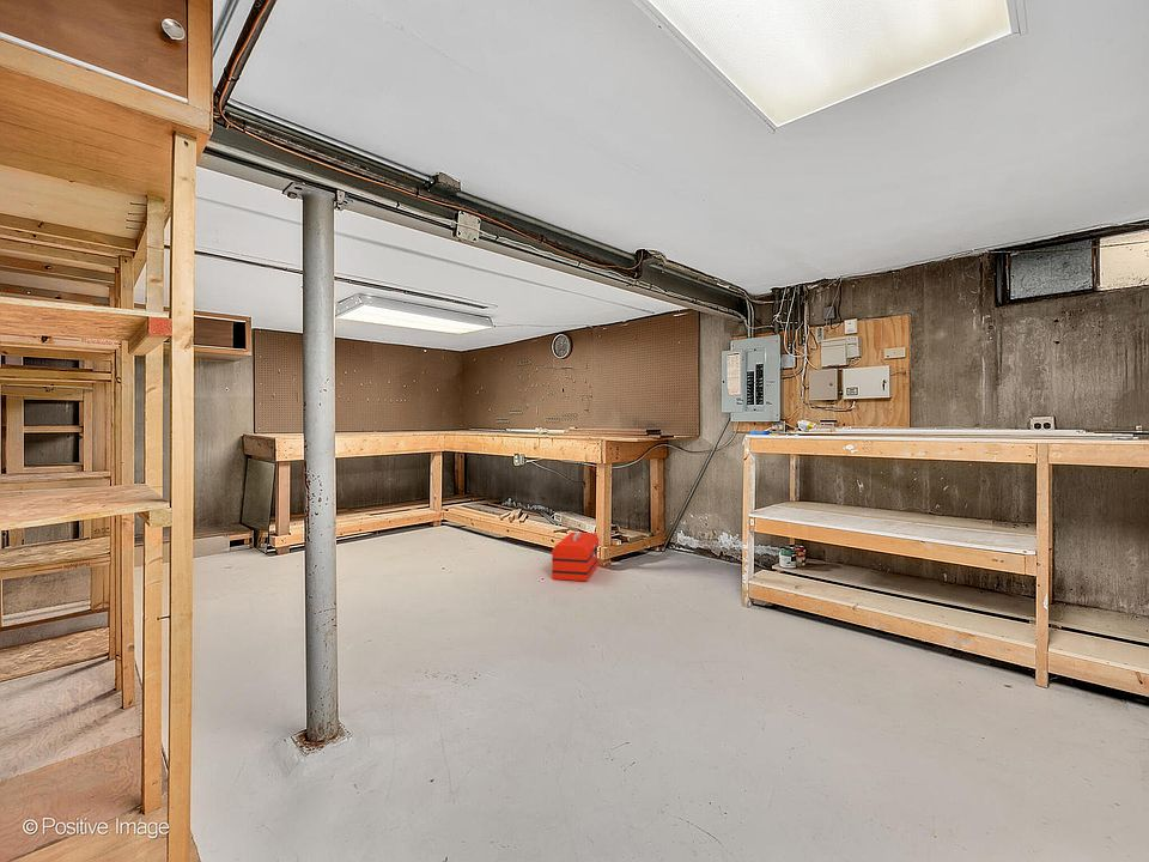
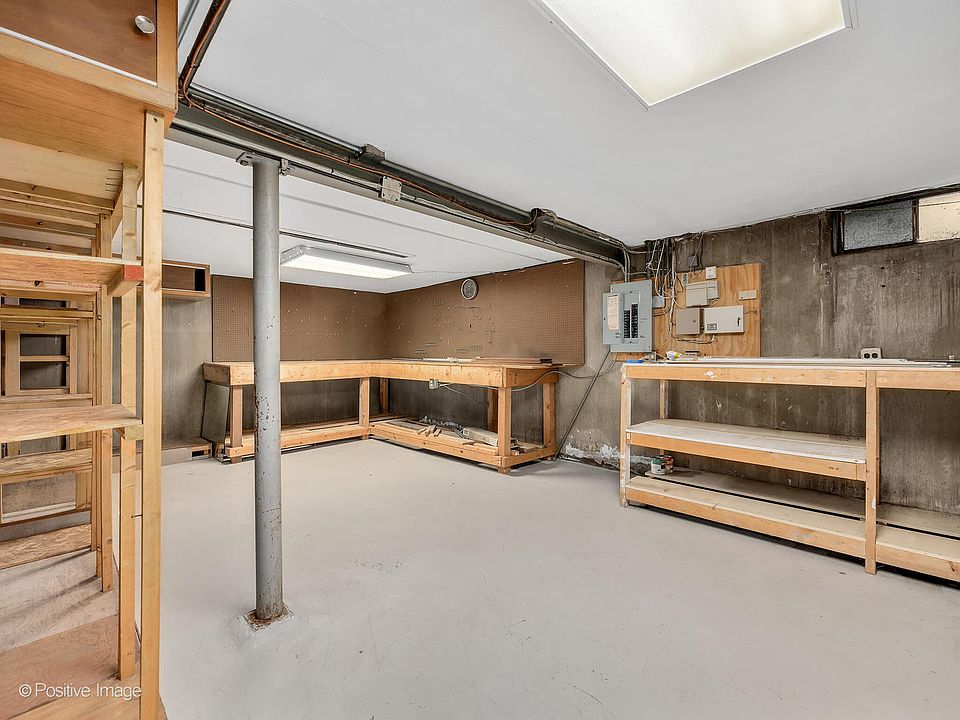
- toolbox (577, 552)
